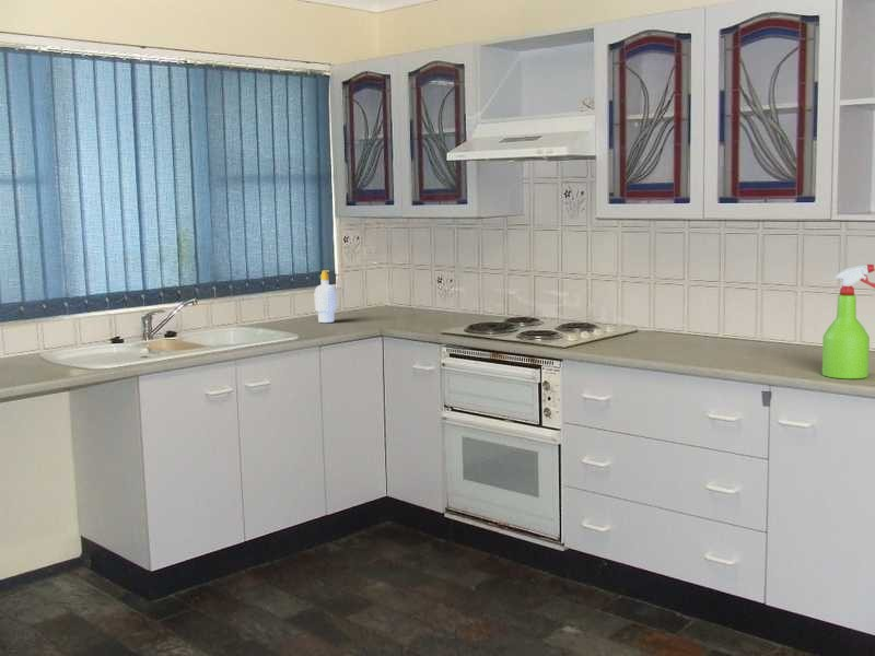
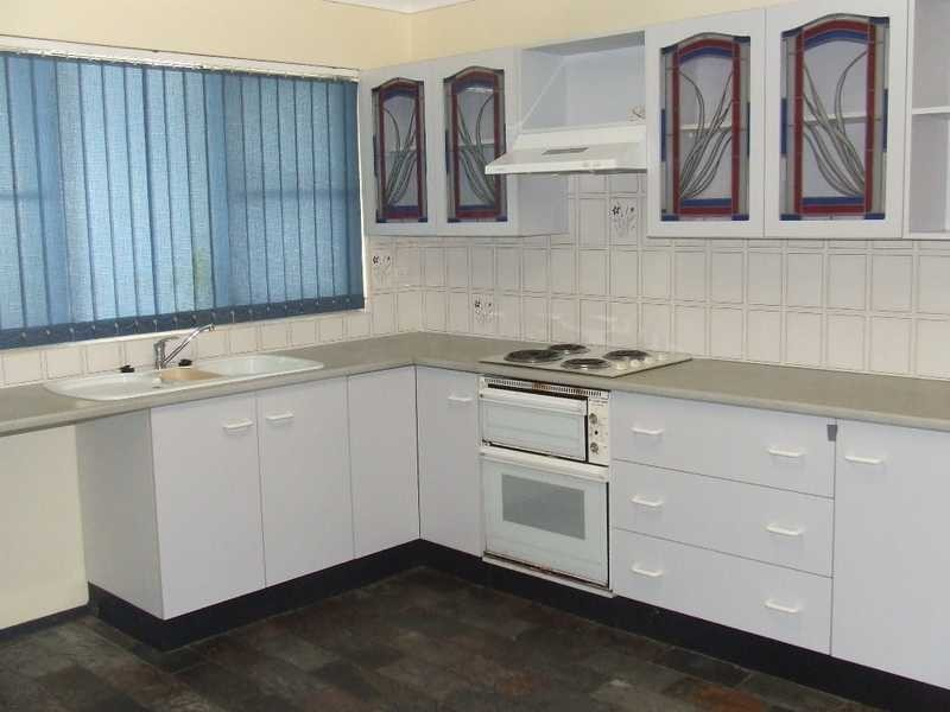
- soap bottle (325, 296)
- spray bottle (854, 319)
